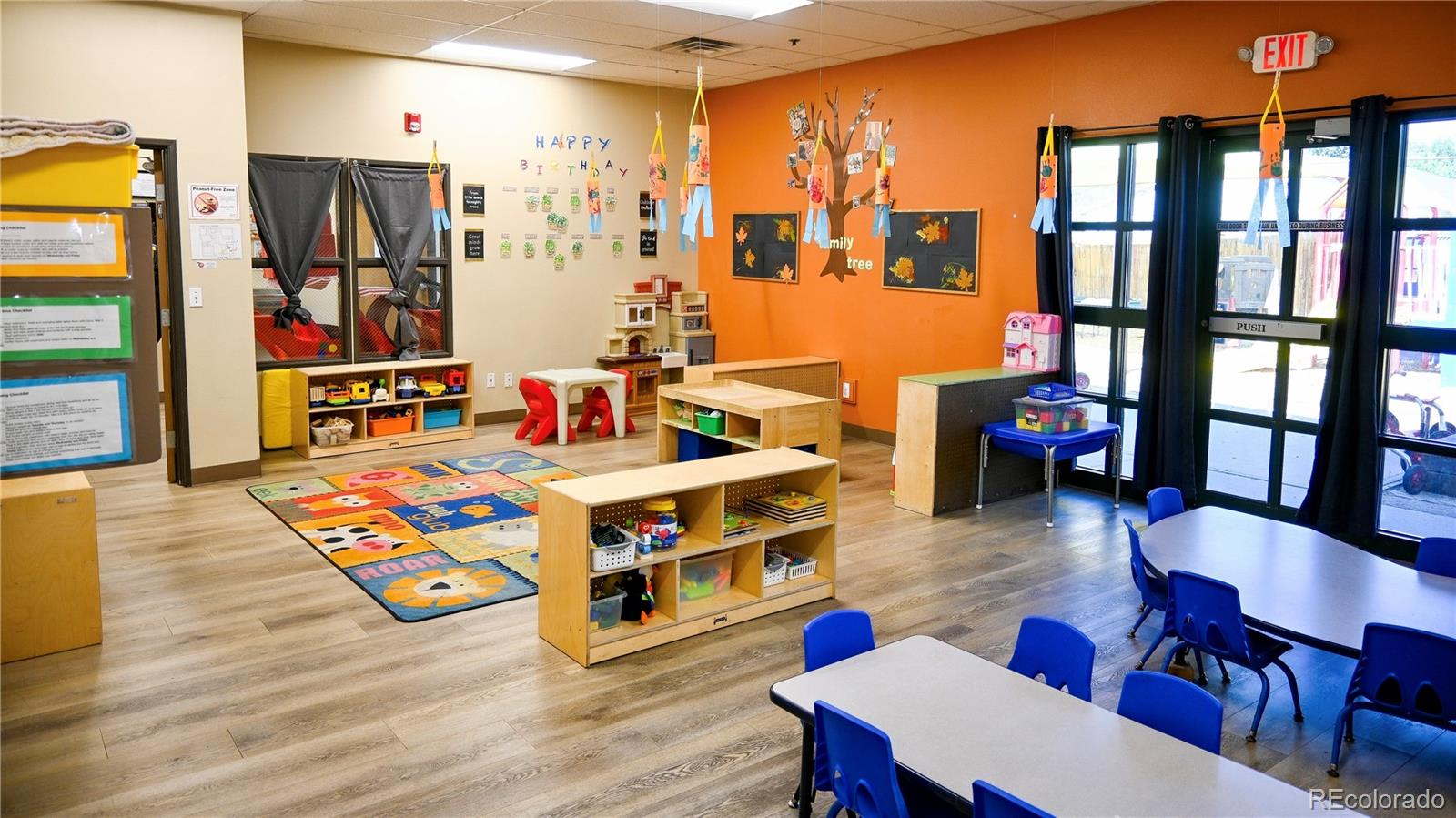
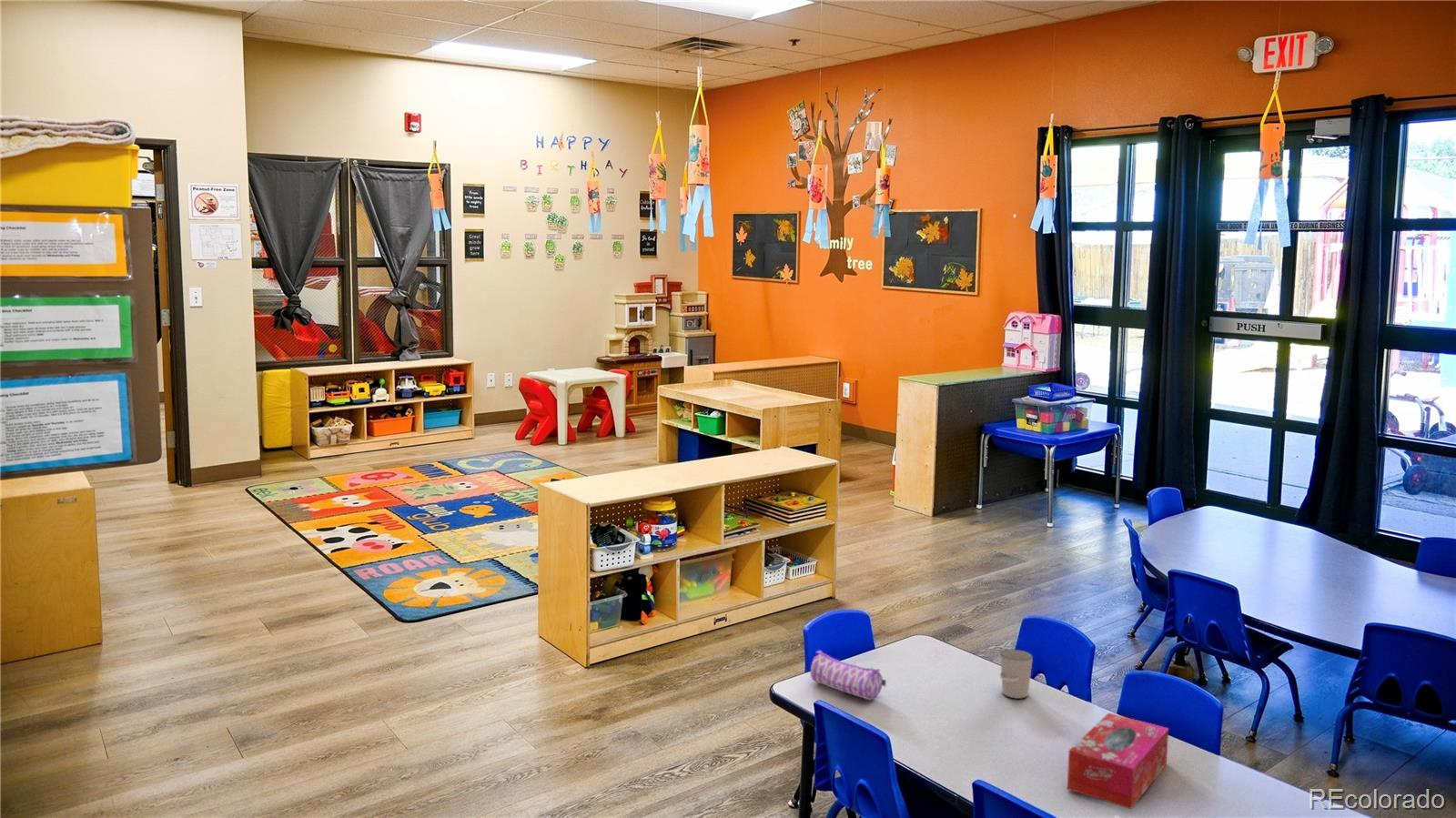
+ cup (1014, 674)
+ tissue box (1118, 758)
+ pencil case (845, 675)
